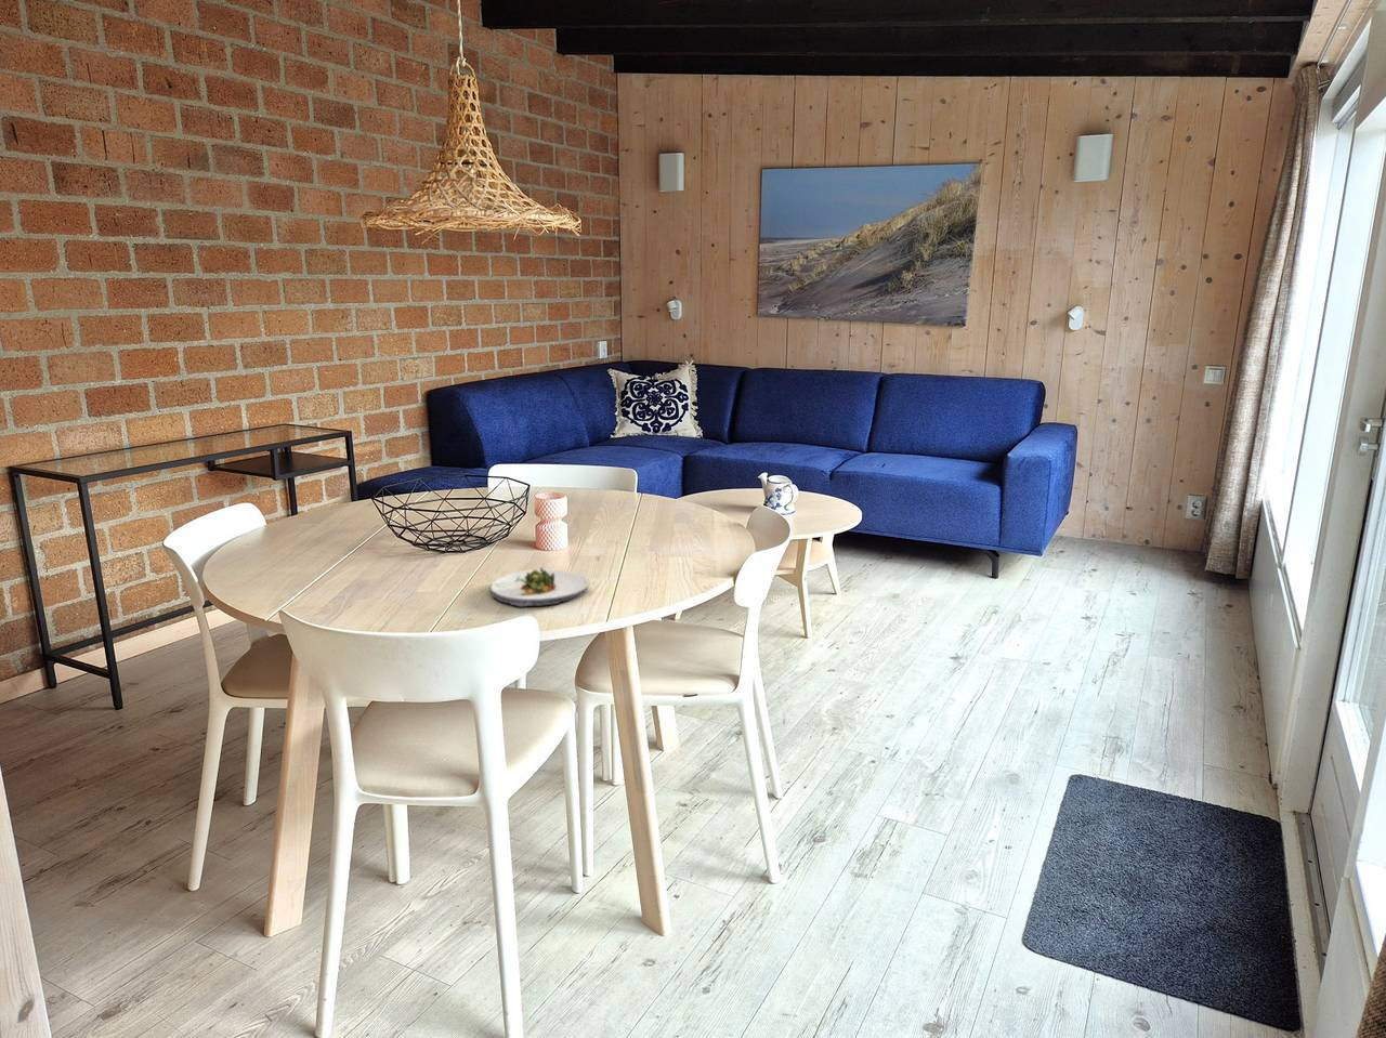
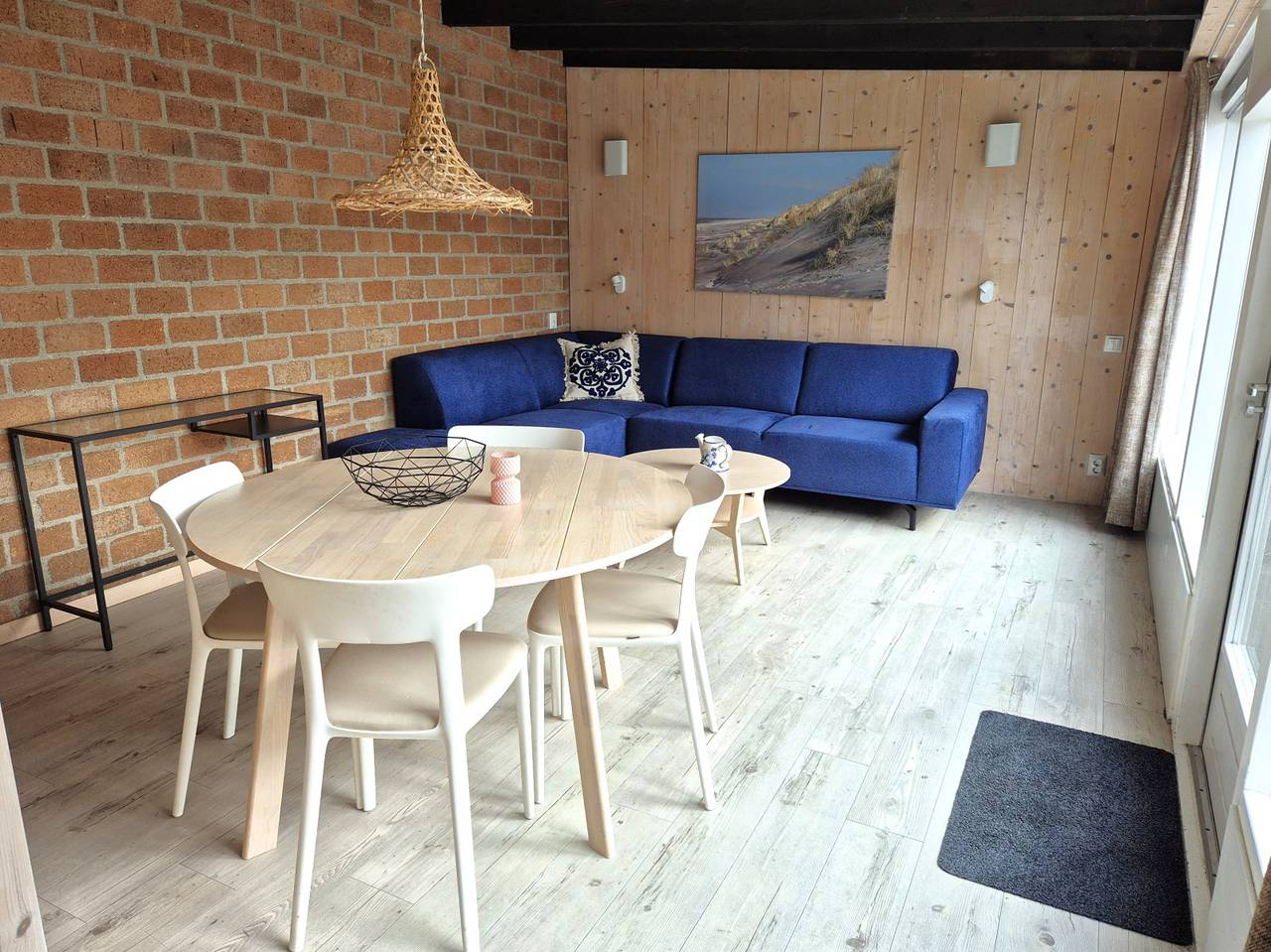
- salad plate (539, 580)
